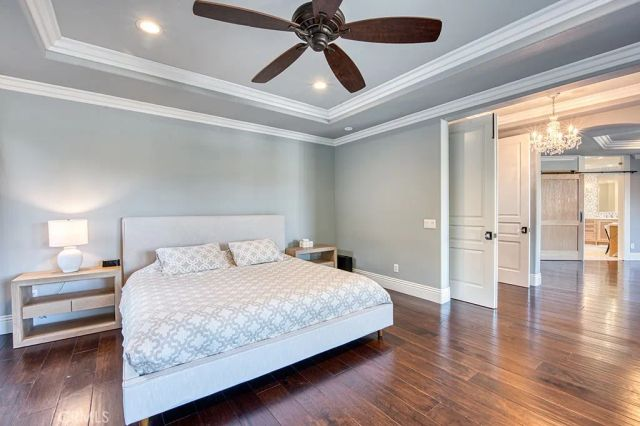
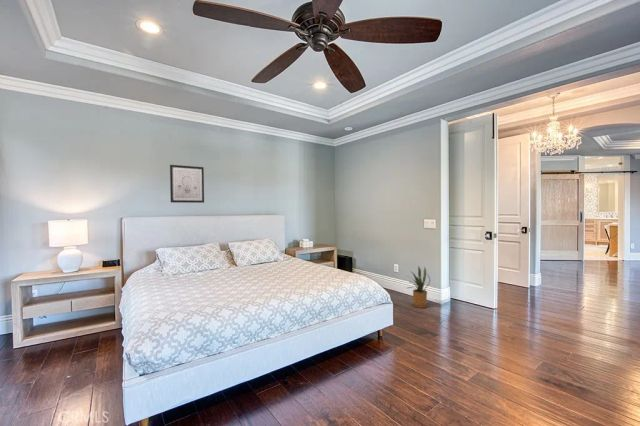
+ house plant (417, 287)
+ wall art (187, 184)
